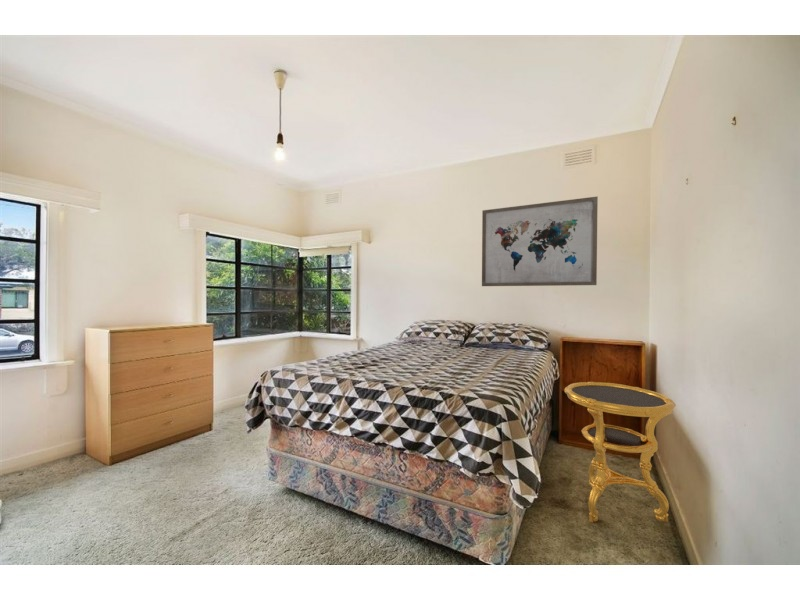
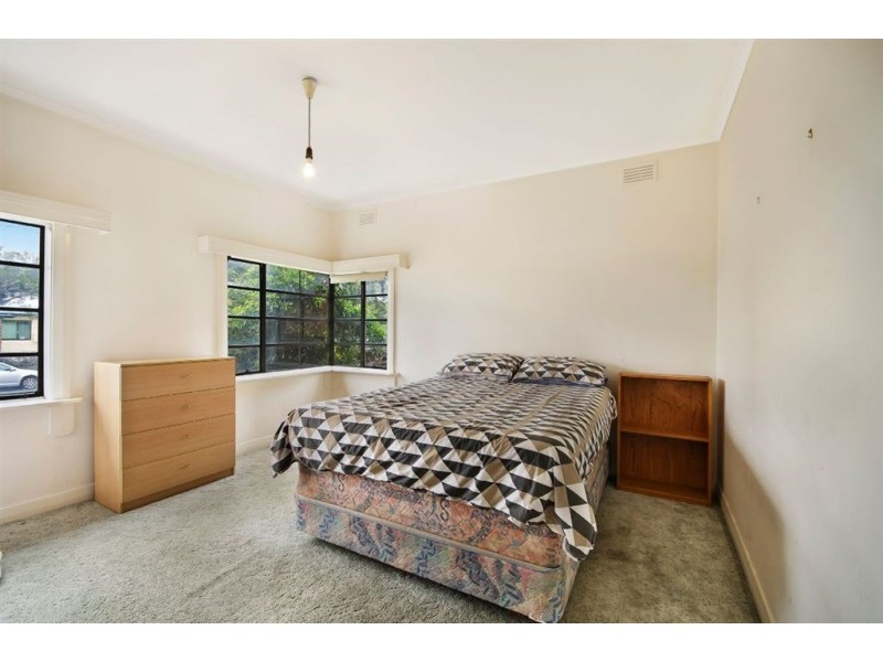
- side table (615, 450)
- wall art (535, 245)
